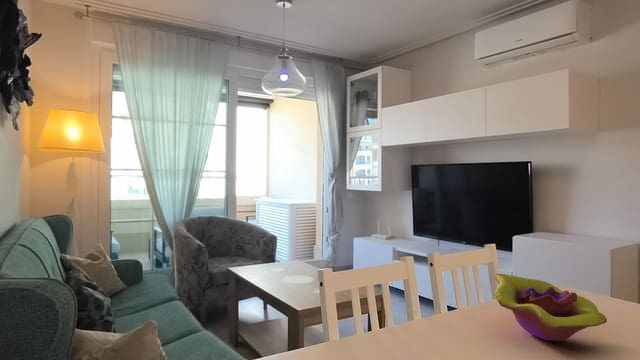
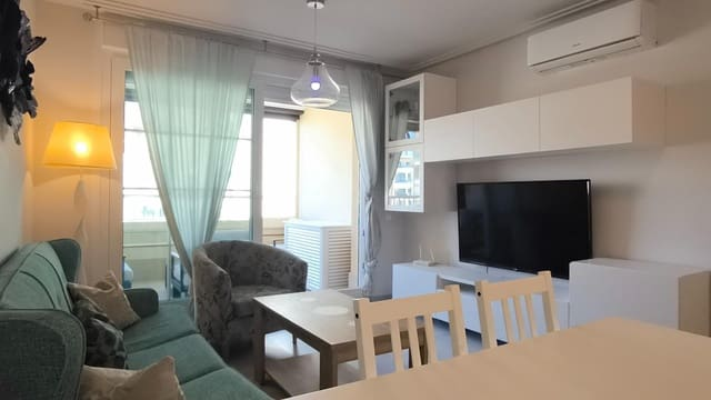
- decorative bowl (544, 310)
